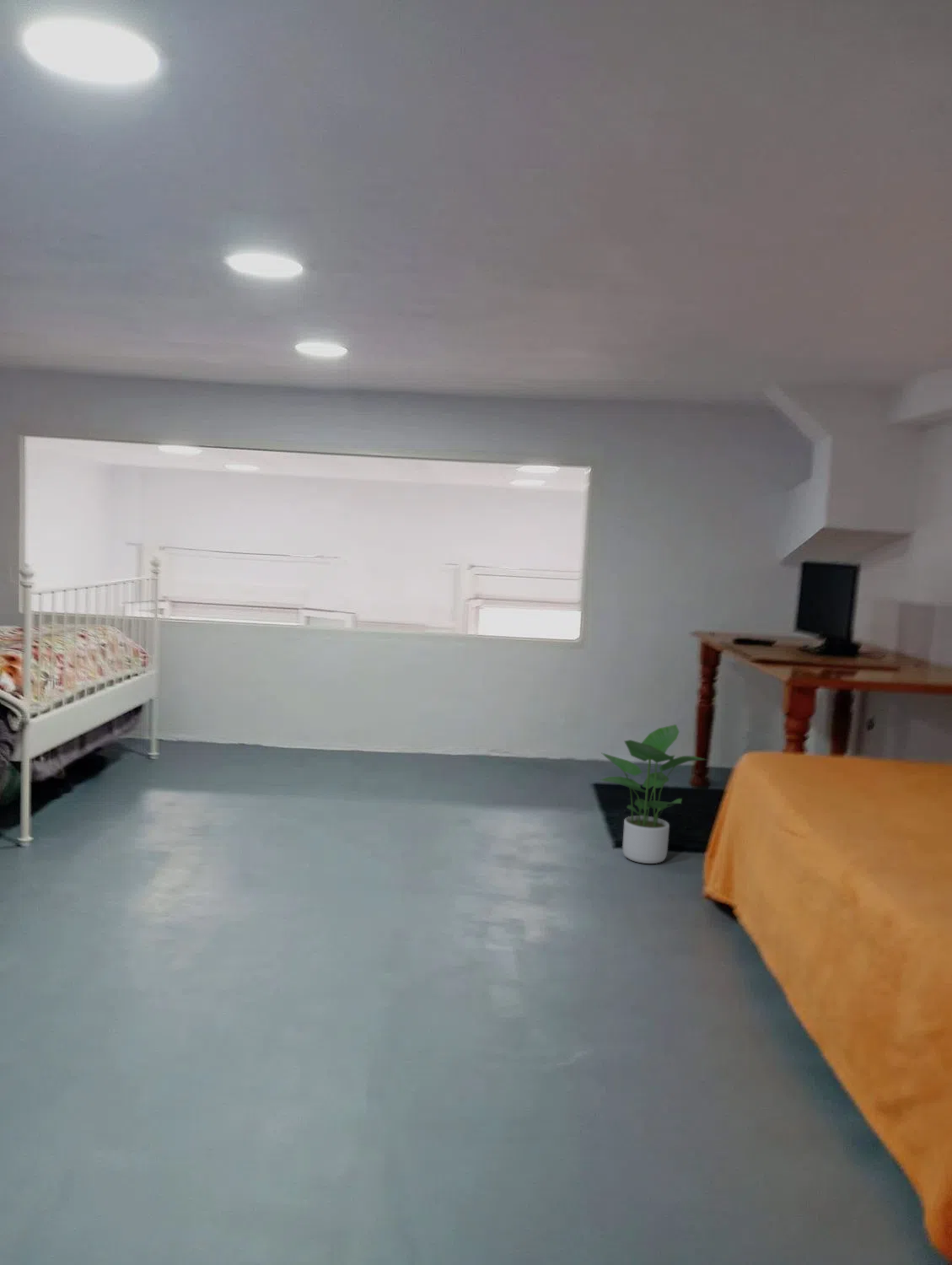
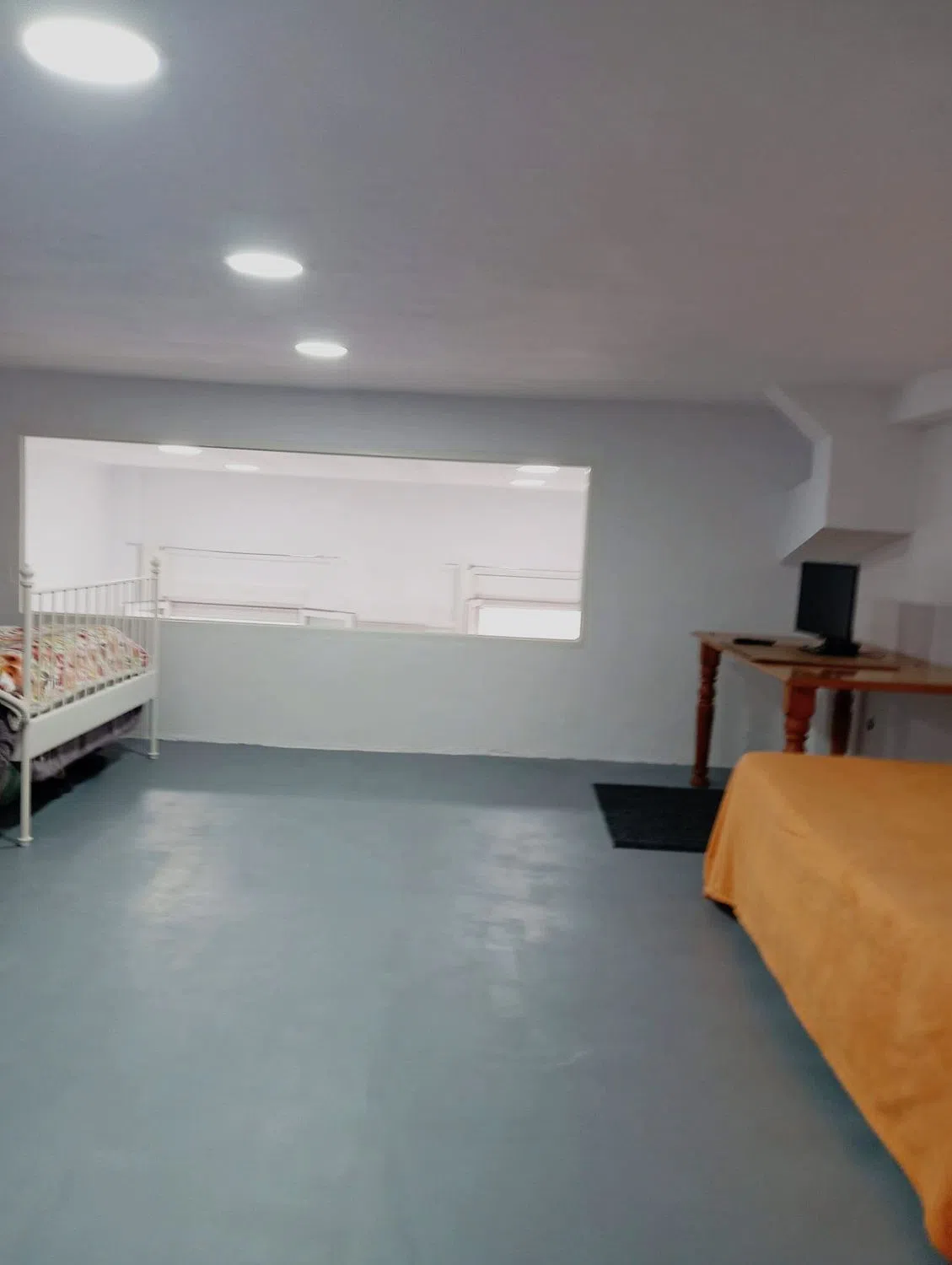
- potted plant (641, 791)
